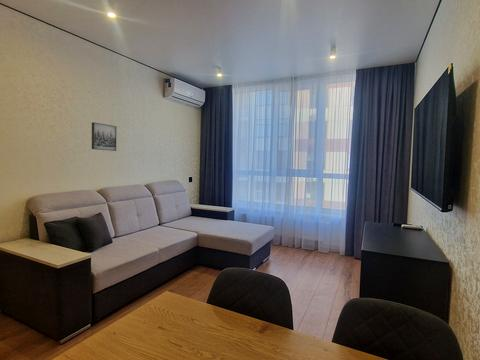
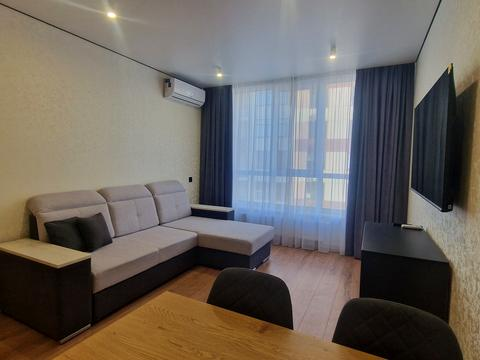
- wall art (104, 137)
